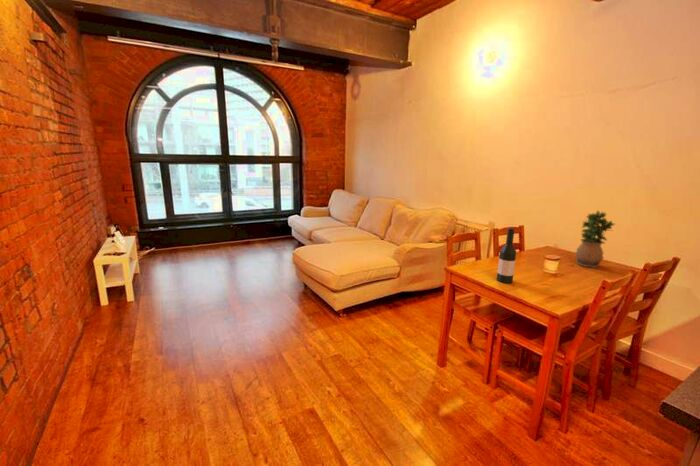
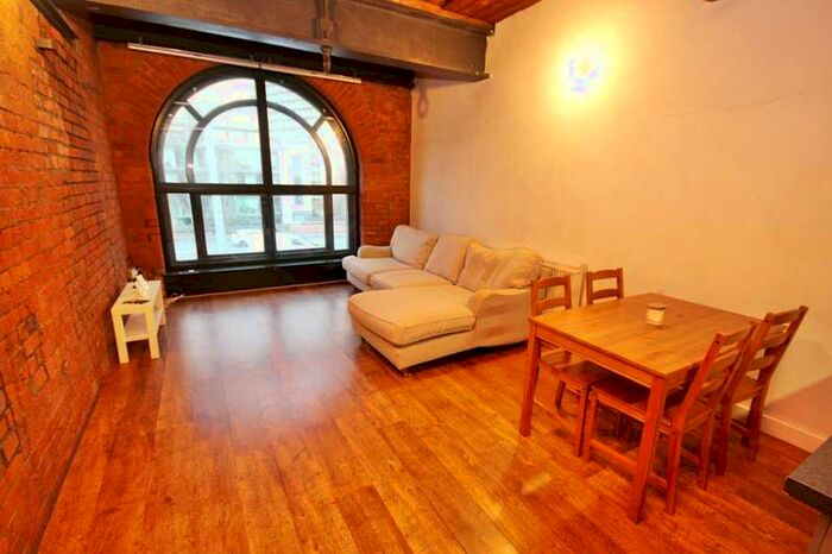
- wine bottle (507, 254)
- potted plant (594, 237)
